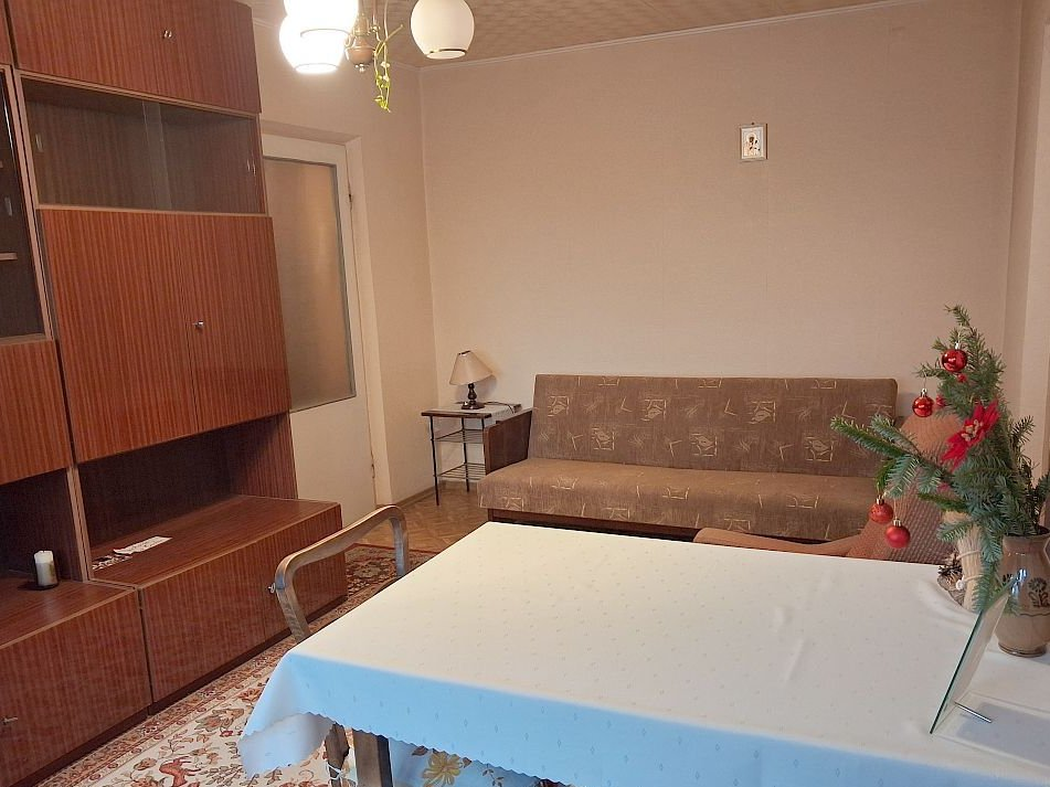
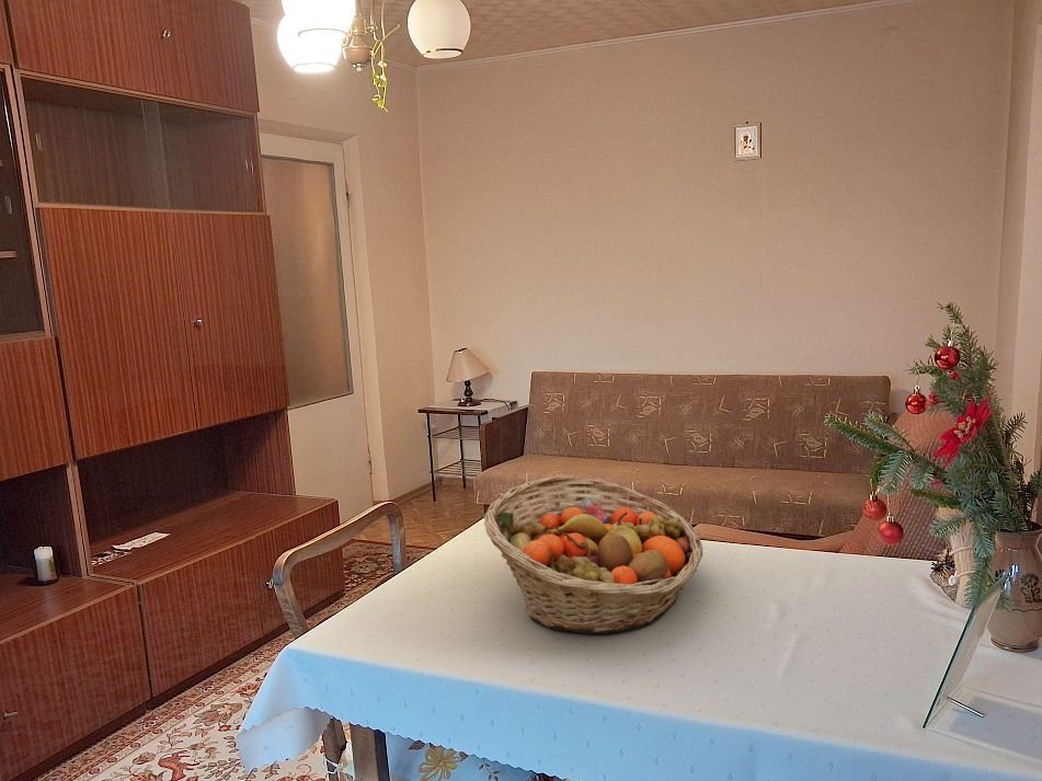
+ fruit basket (595, 547)
